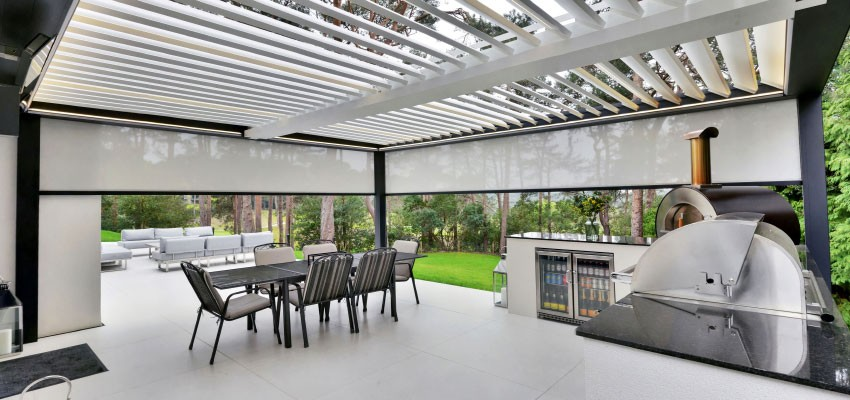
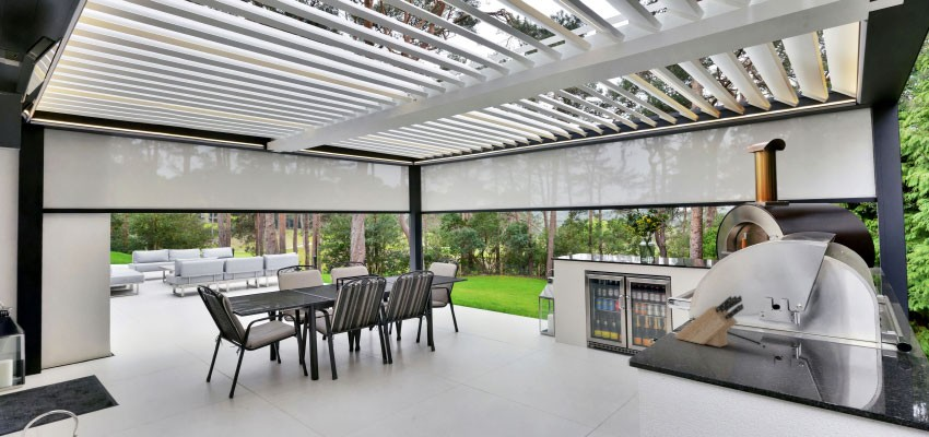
+ knife block (708, 317)
